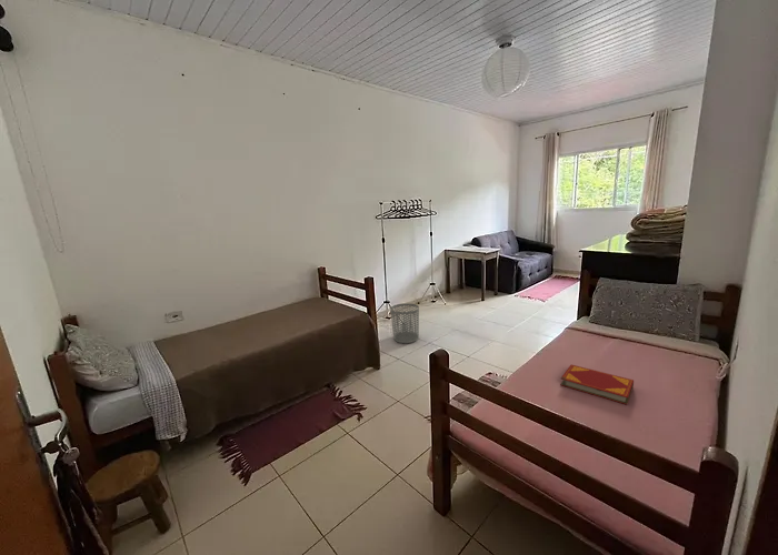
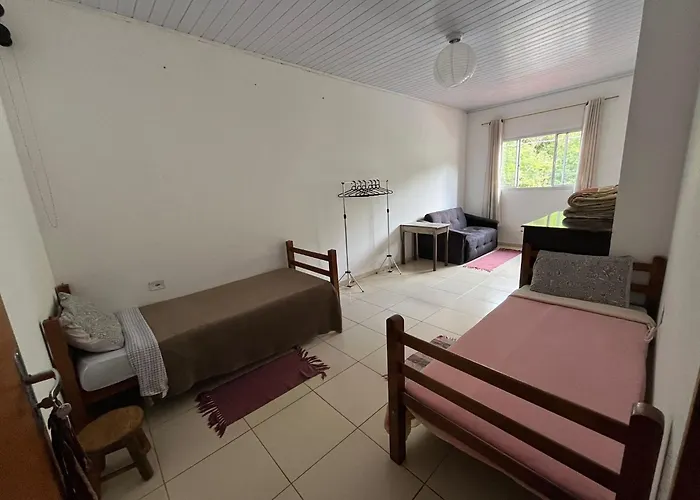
- hardback book (596, 382)
- waste bin (405, 323)
